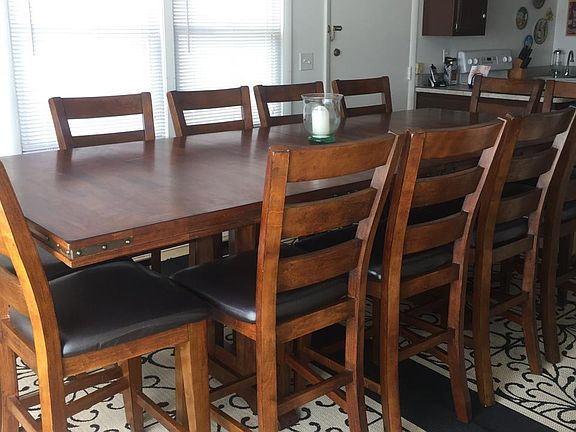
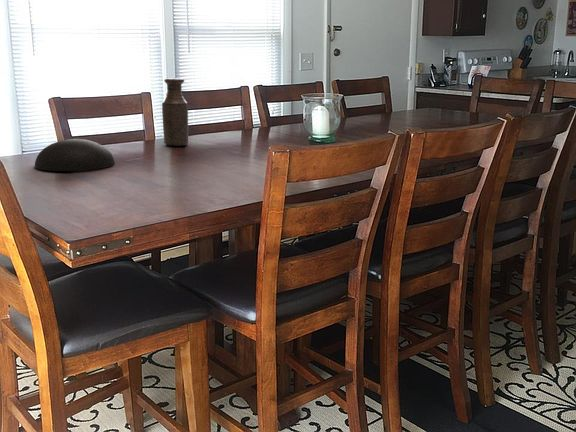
+ bottle (175, 111)
+ bowl (74, 151)
